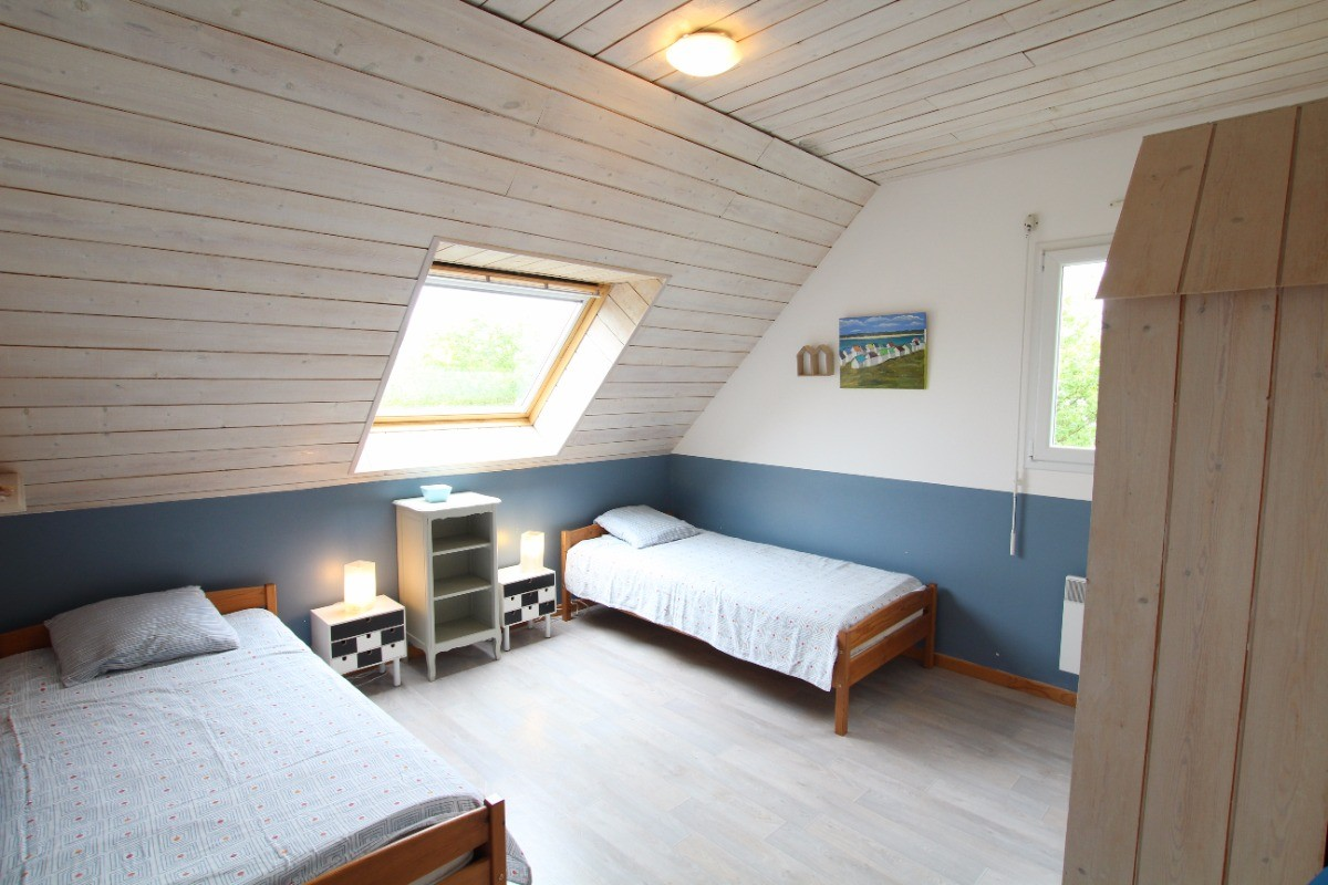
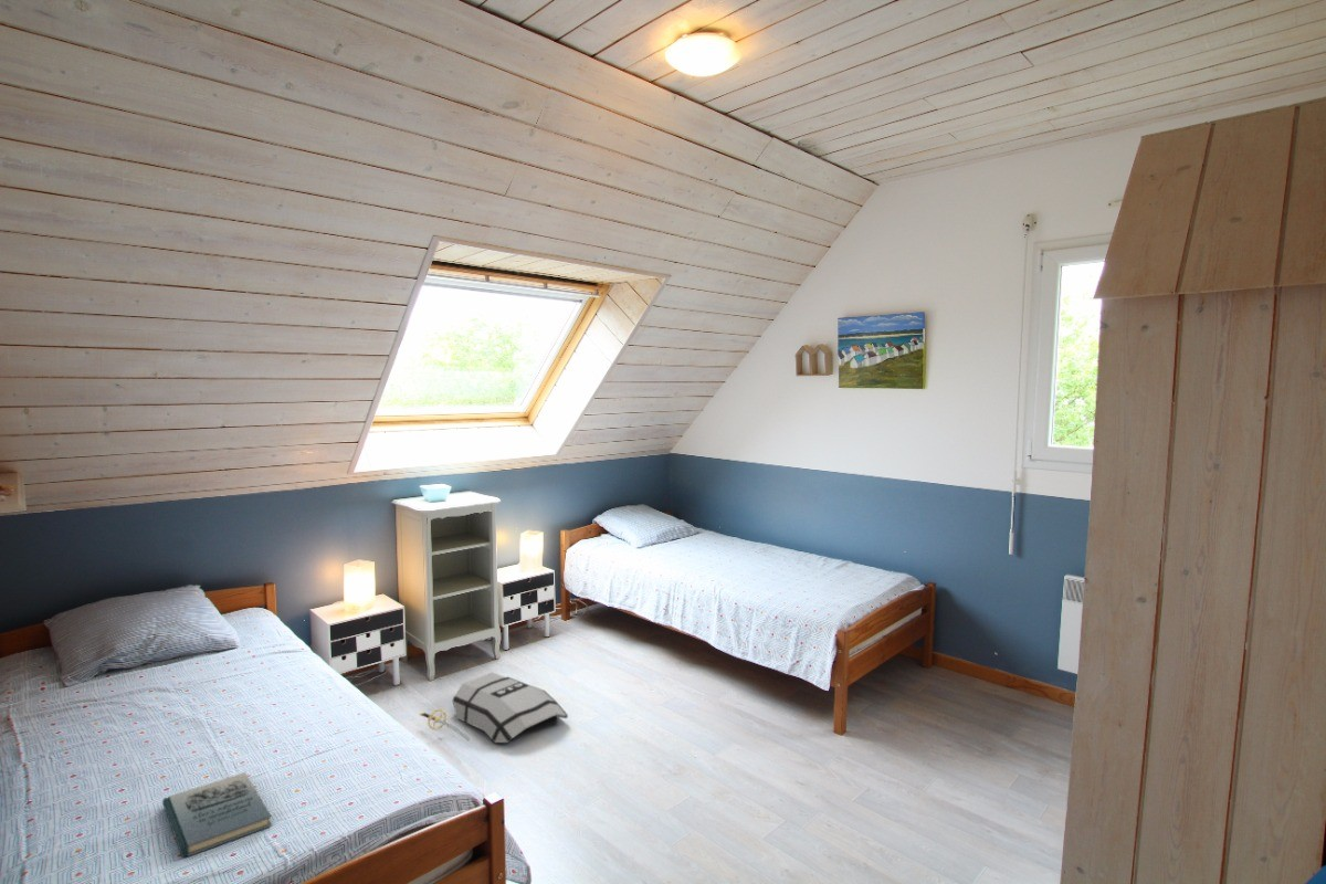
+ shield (492, 707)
+ book (215, 811)
